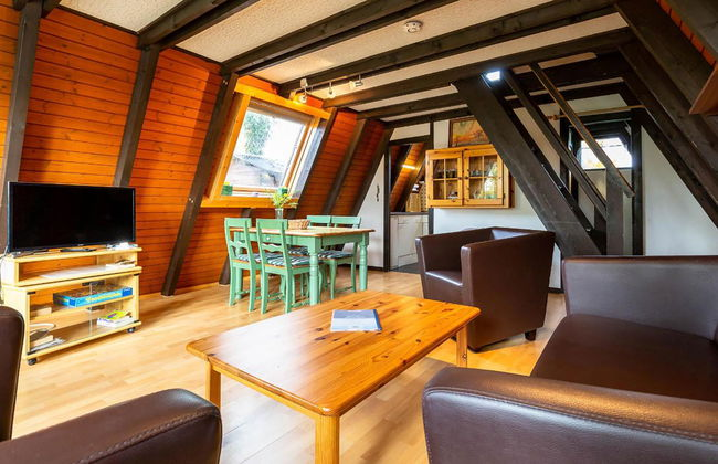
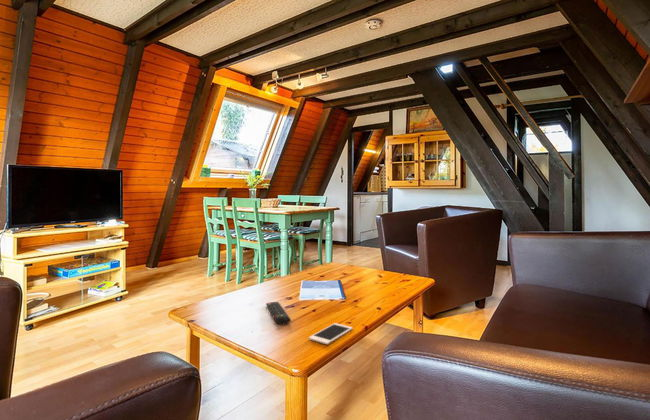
+ remote control (277, 312)
+ cell phone (331, 333)
